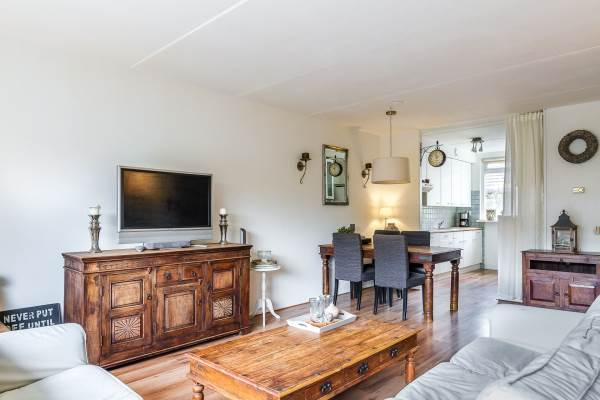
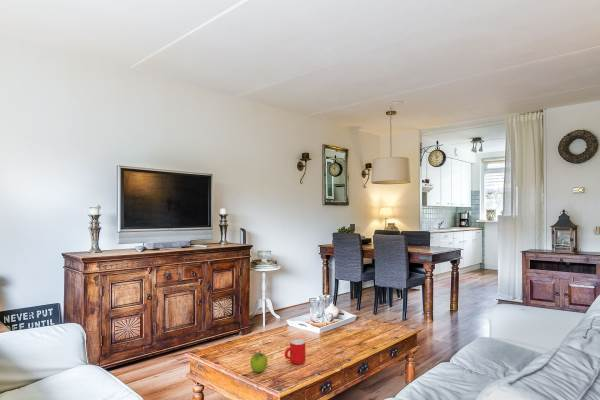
+ mug (294, 352)
+ fruit (258, 361)
